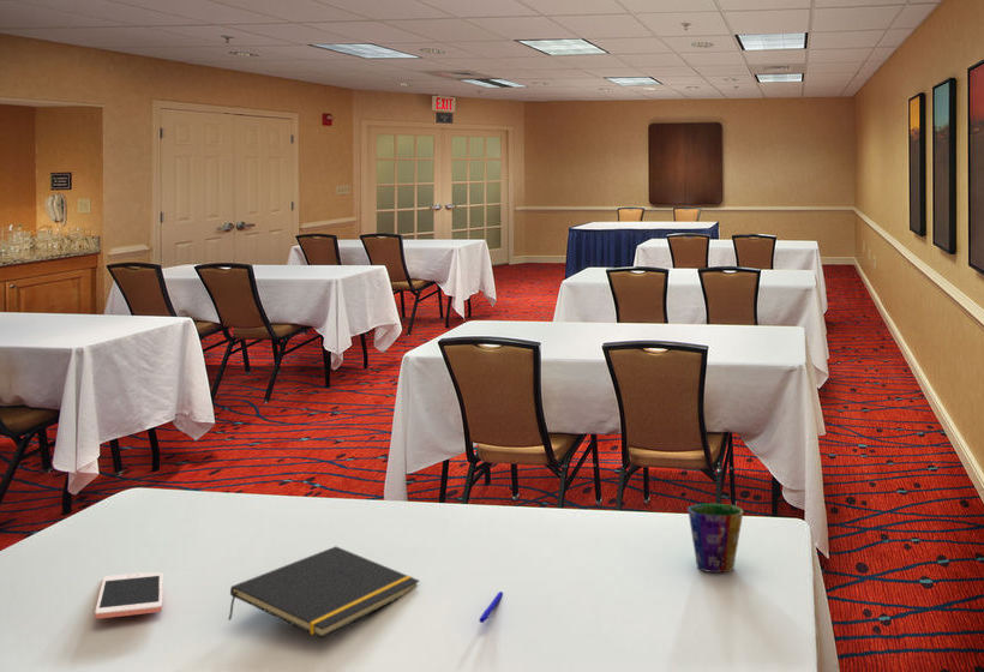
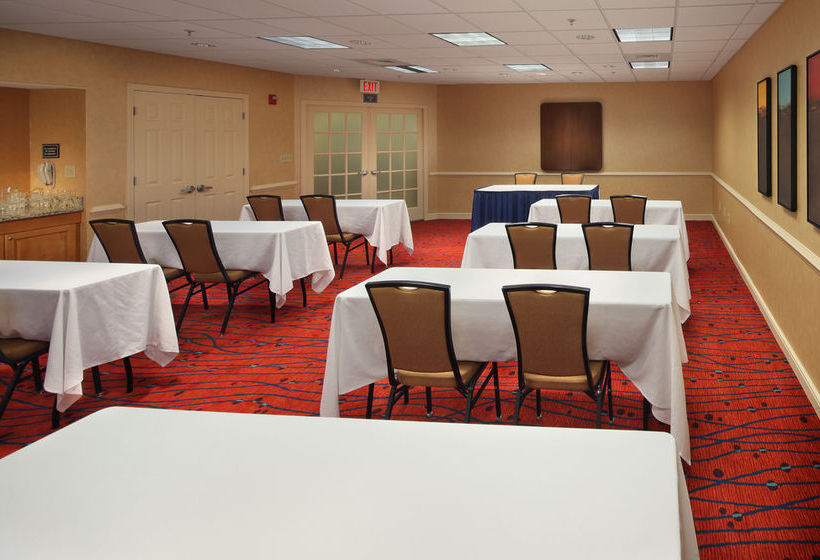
- cell phone (131, 593)
- cup (716, 540)
- pen (492, 605)
- notepad (329, 587)
